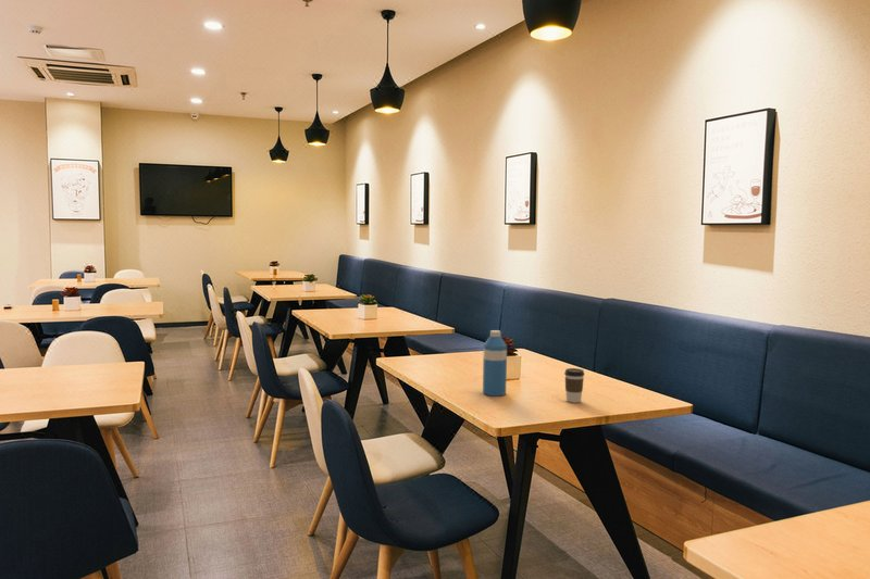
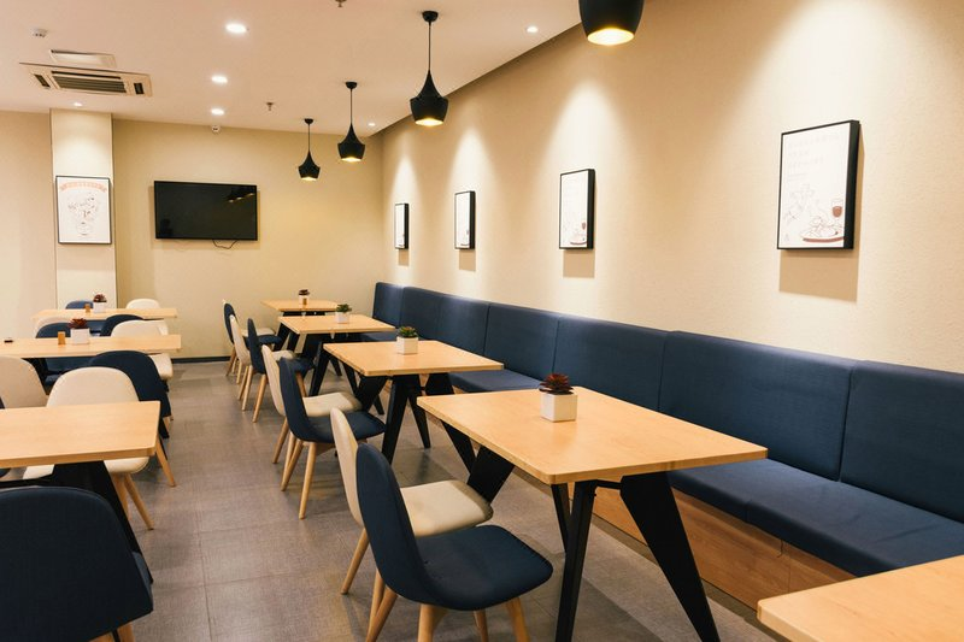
- coffee cup (573, 385)
- water bottle (495, 362)
